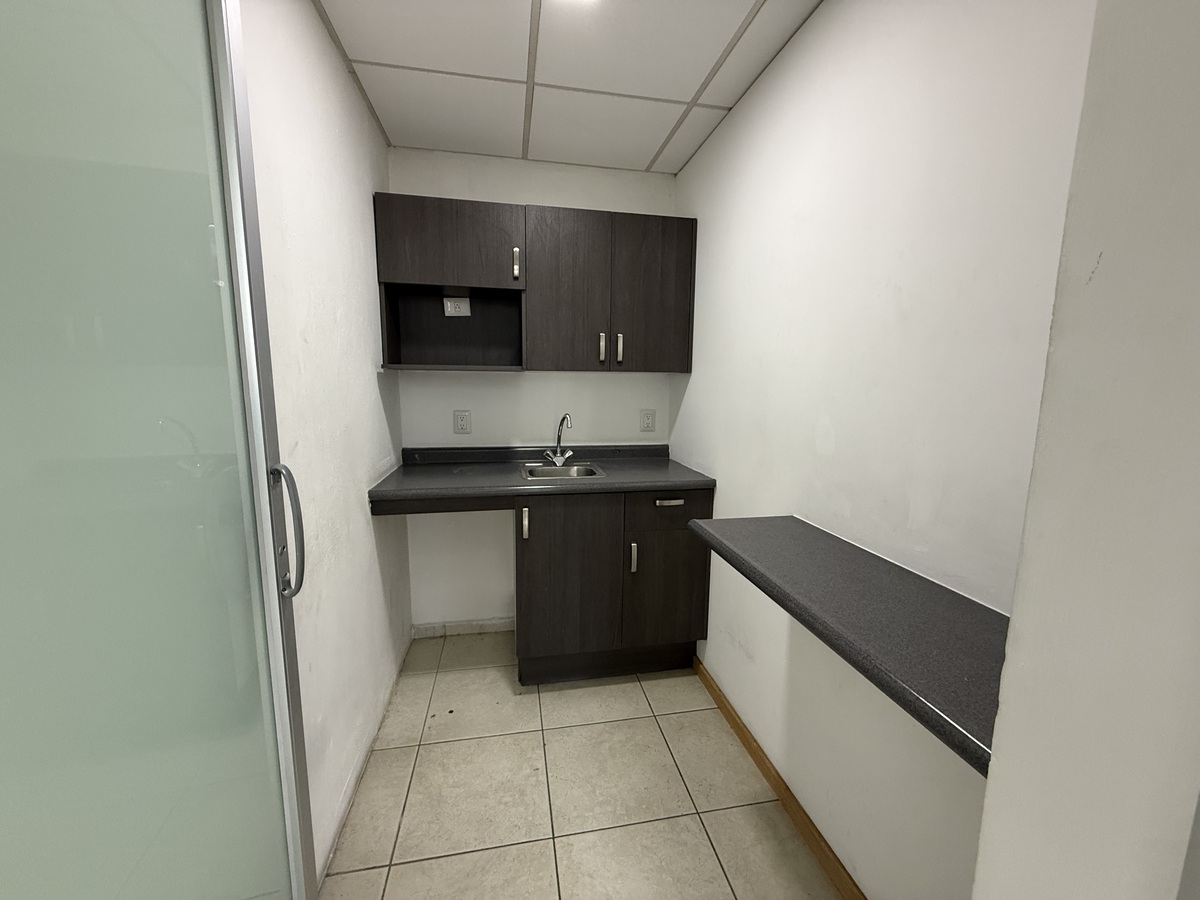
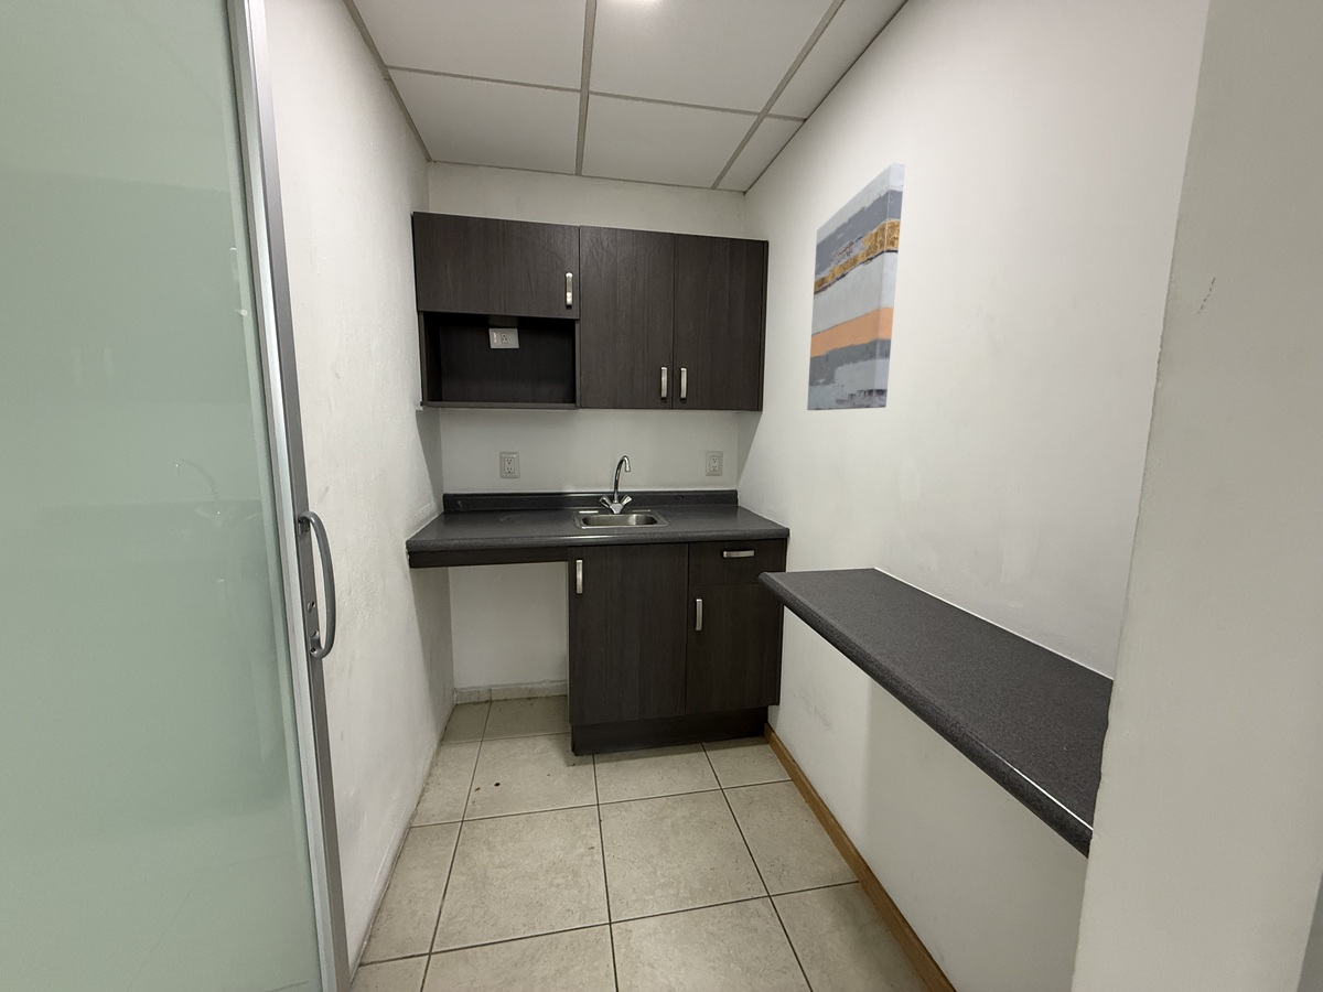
+ wall art (847, 308)
